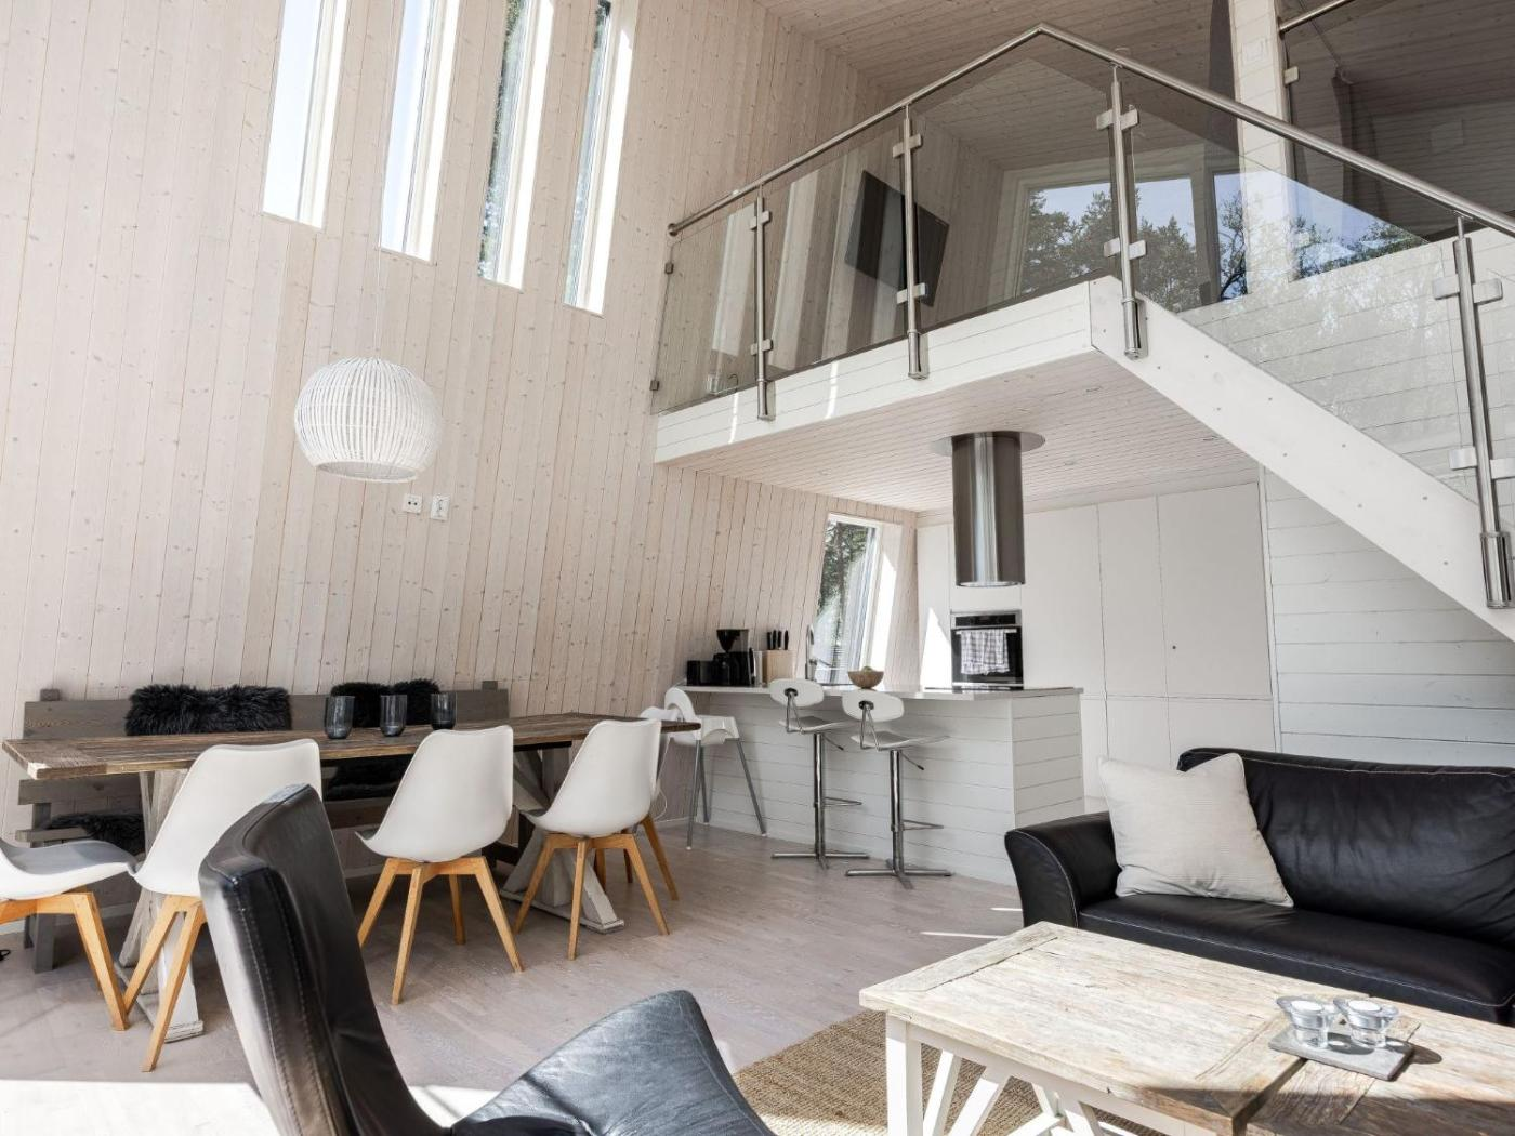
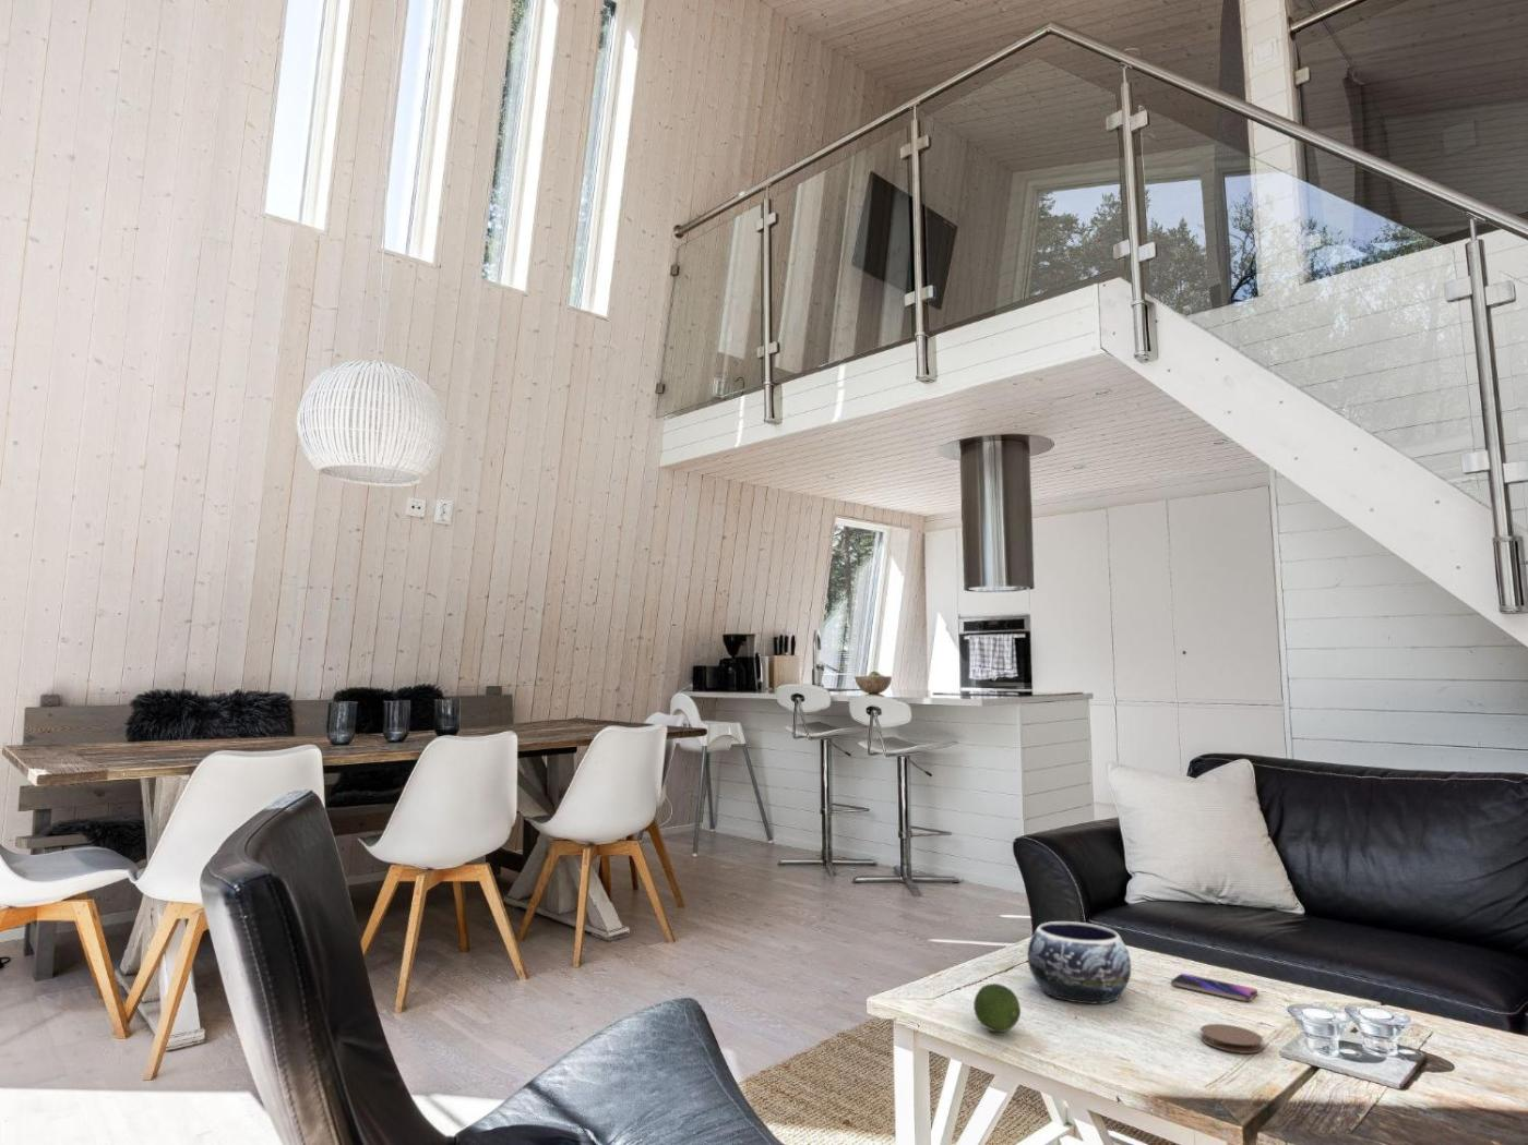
+ smartphone (1214, 987)
+ coaster (1231, 1038)
+ fruit (996, 1008)
+ decorative bowl (1078, 961)
